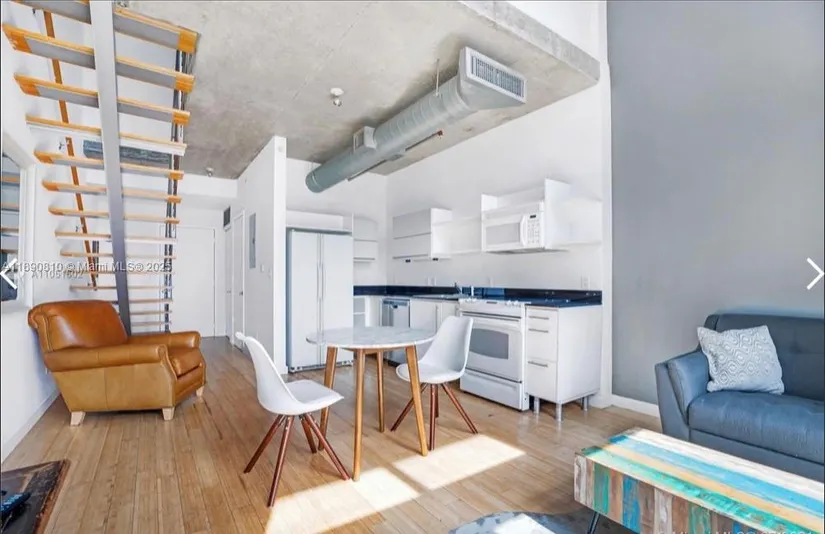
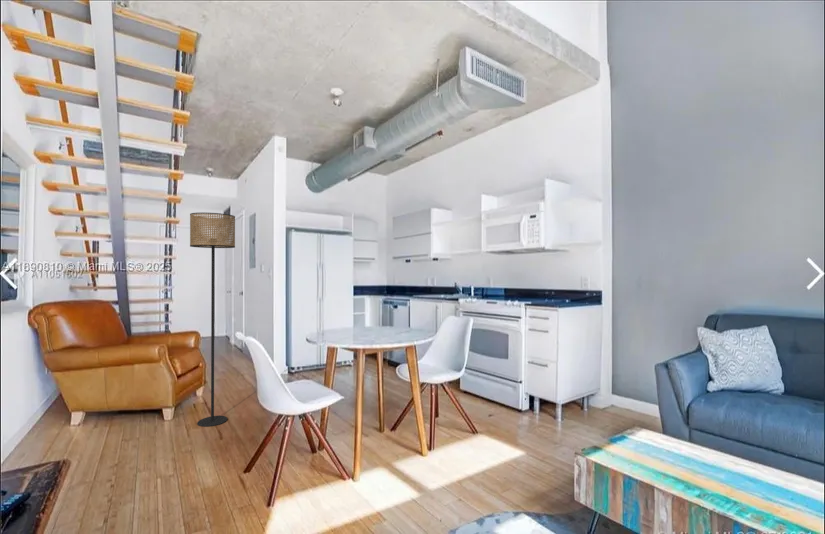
+ floor lamp (212, 318)
